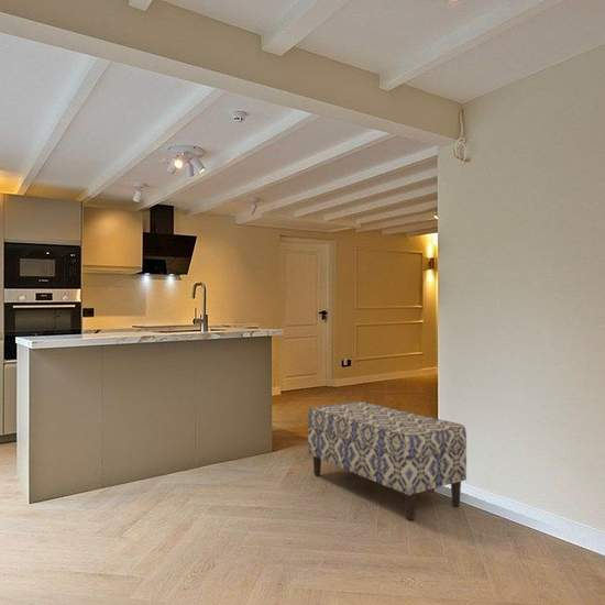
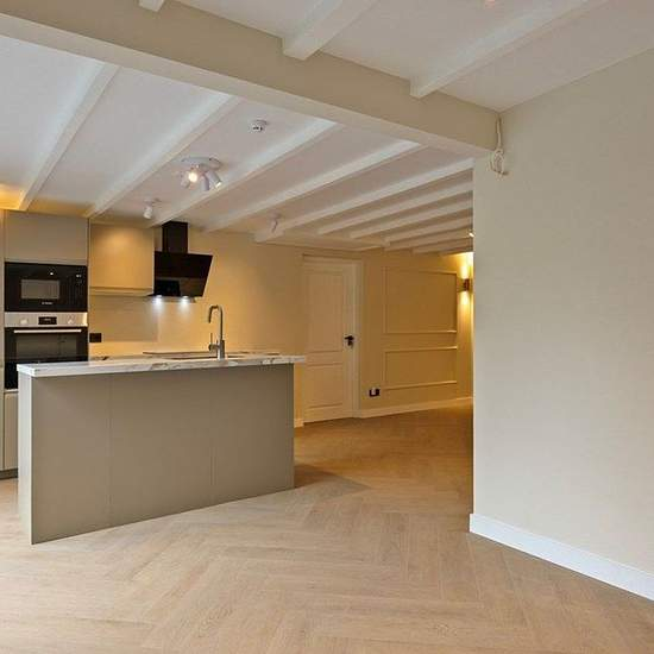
- bench (381, 452)
